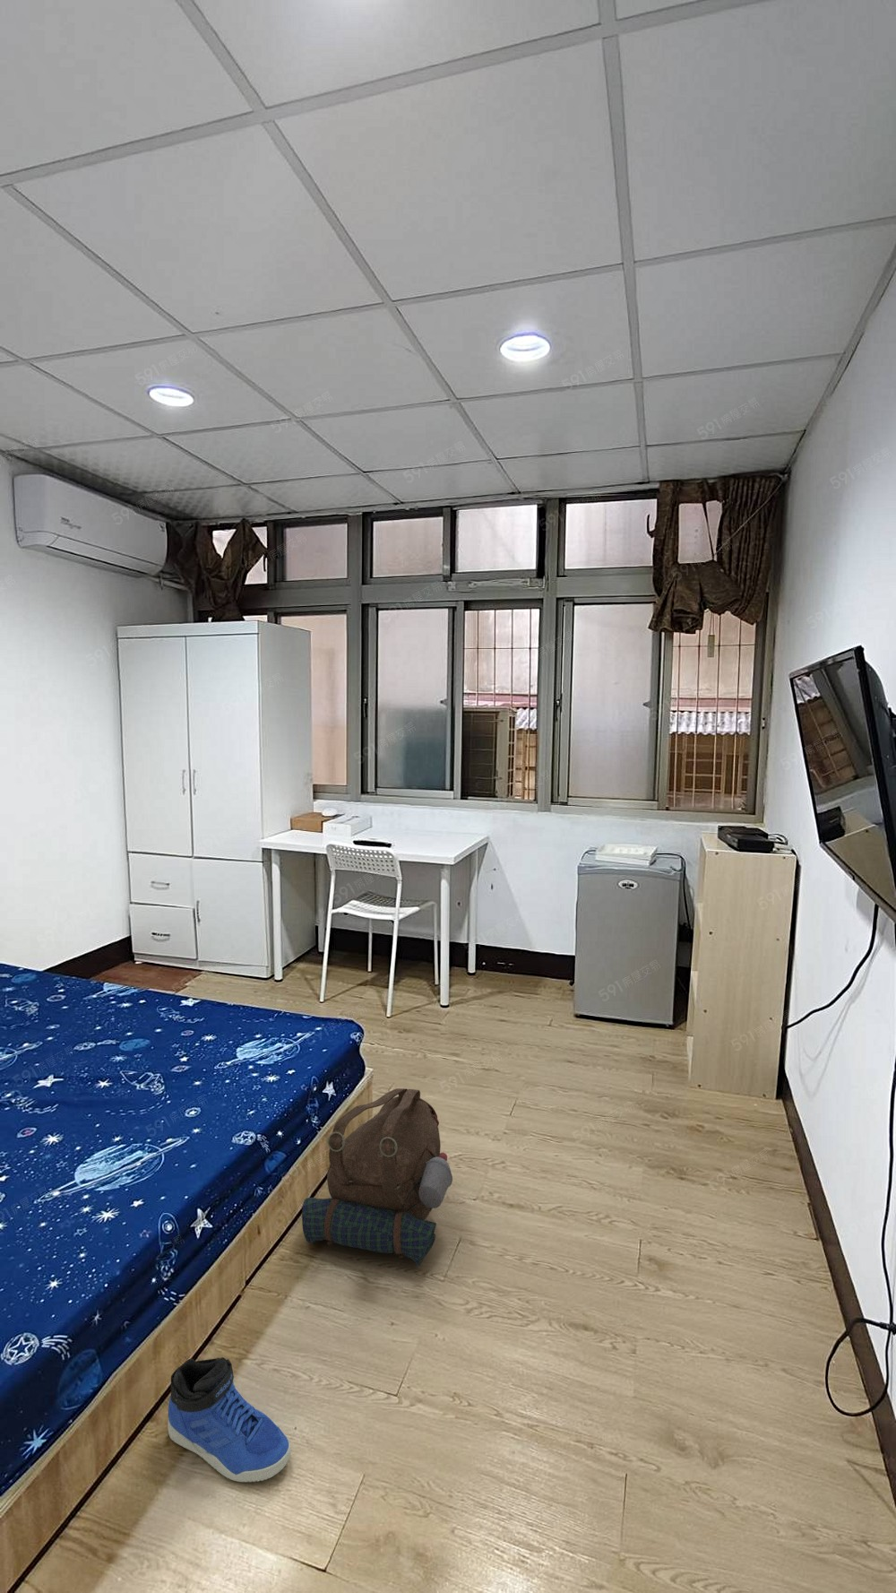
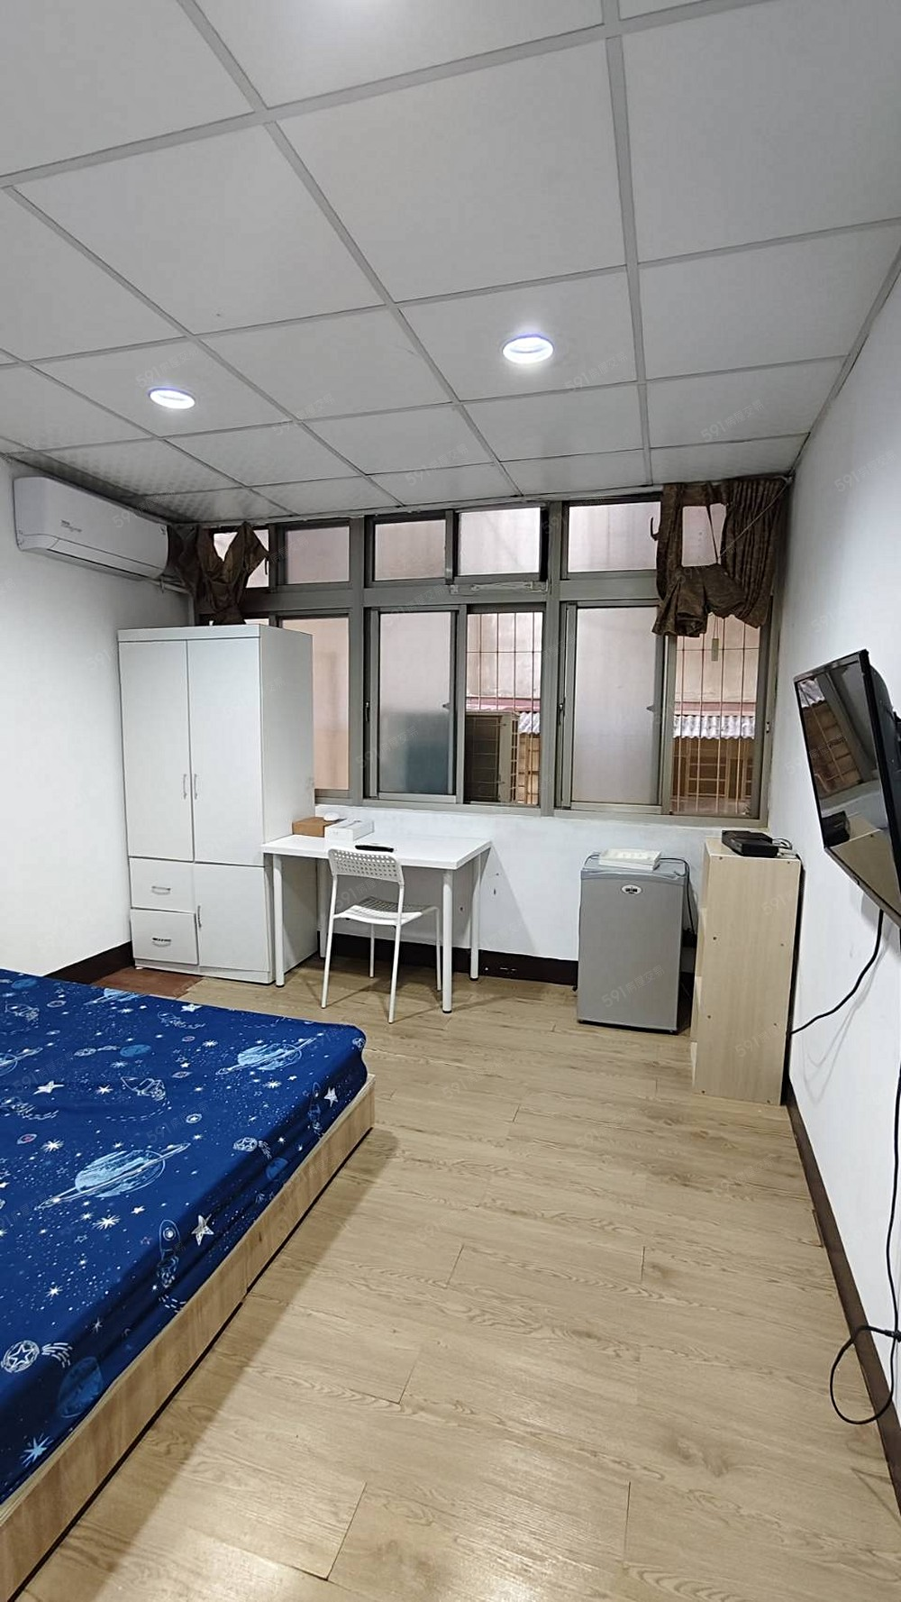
- backpack (388, 1156)
- sneaker (226, 1410)
